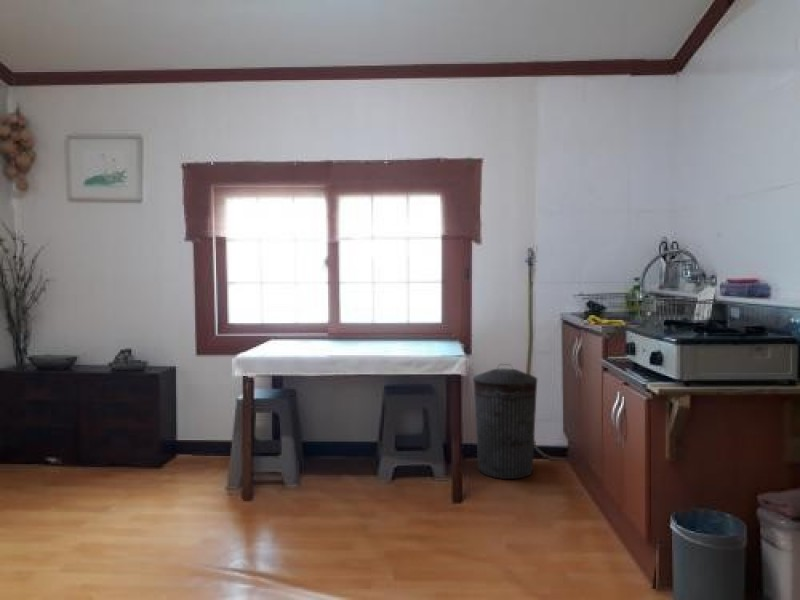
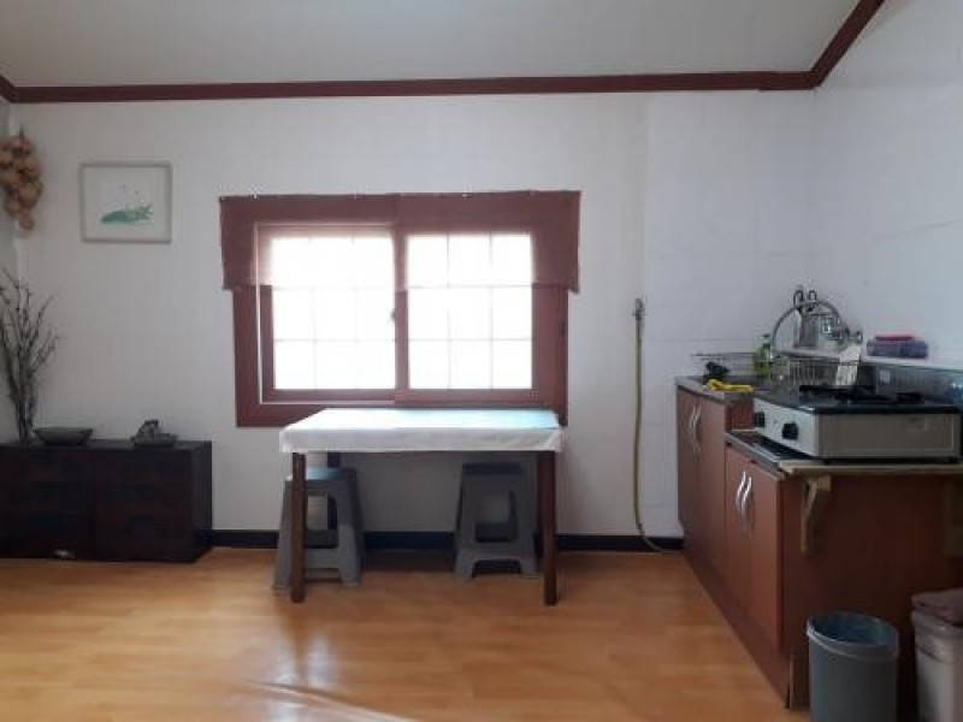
- trash can (505, 417)
